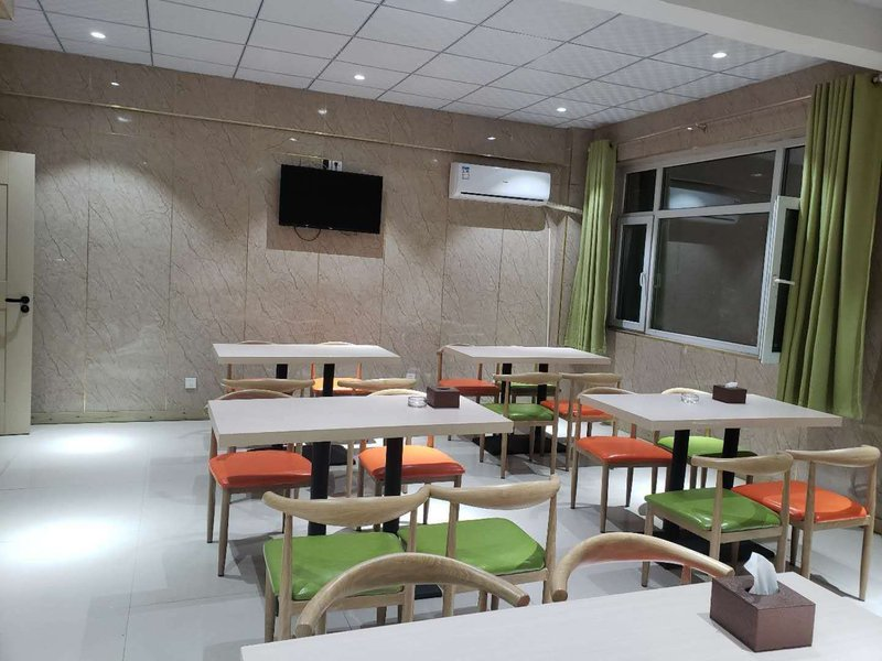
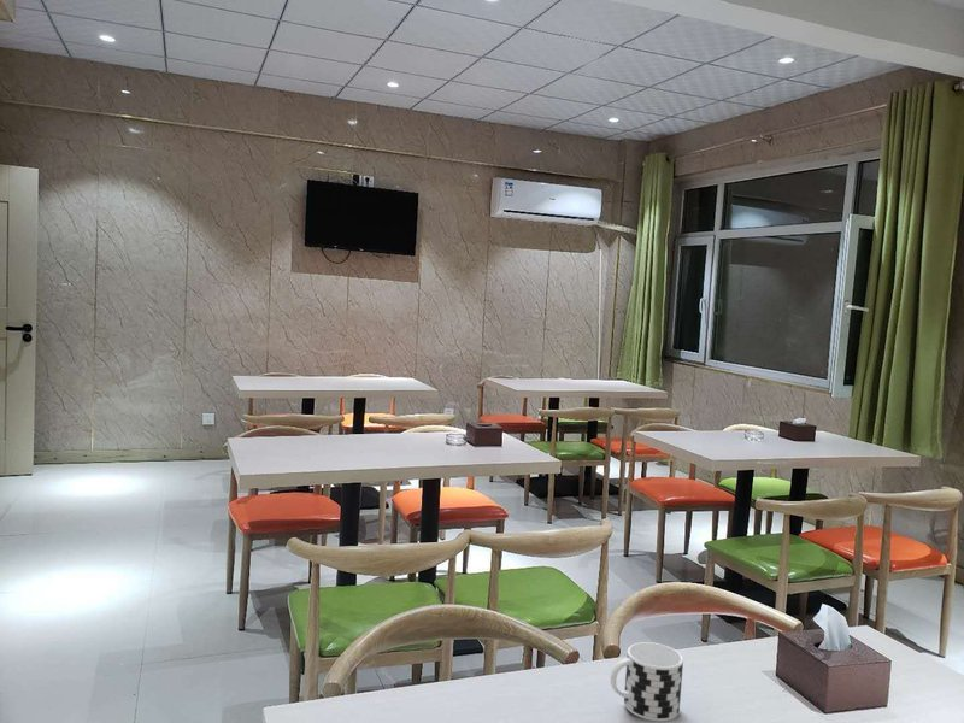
+ cup (645, 681)
